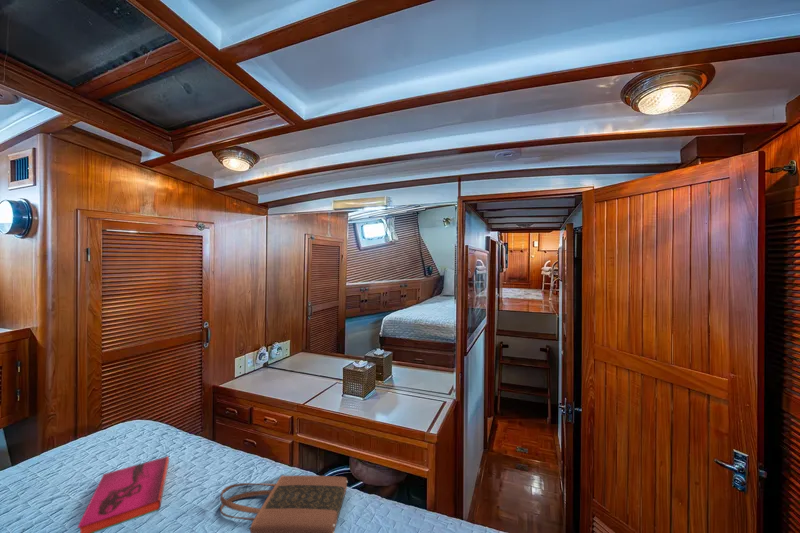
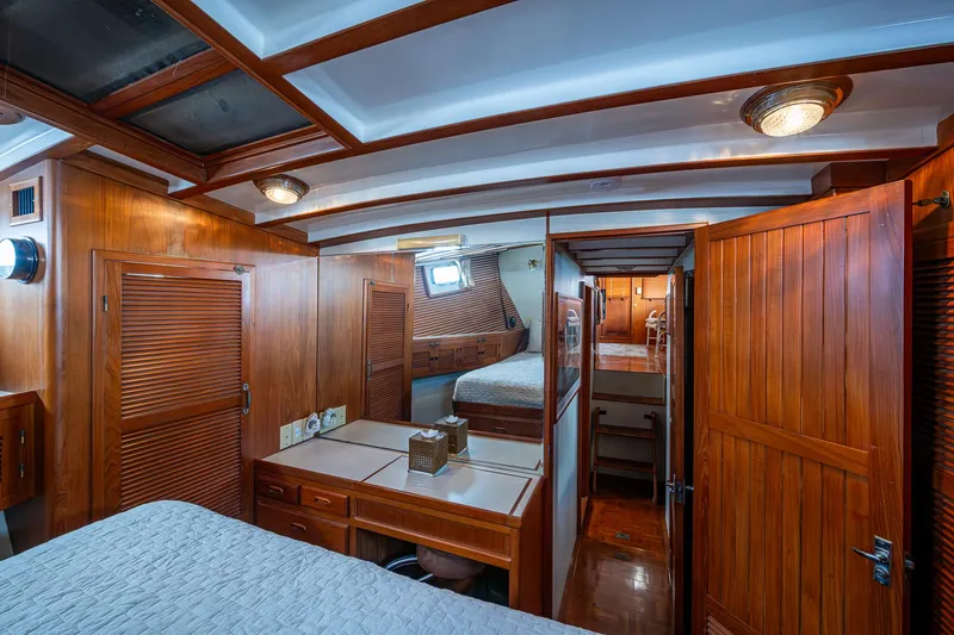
- hardback book (130, 490)
- tote bag (281, 500)
